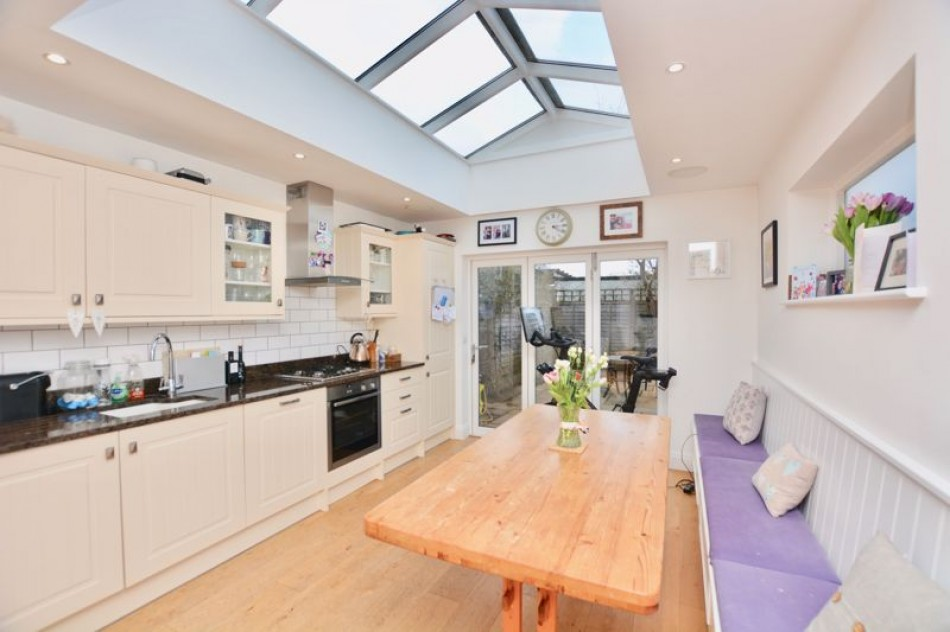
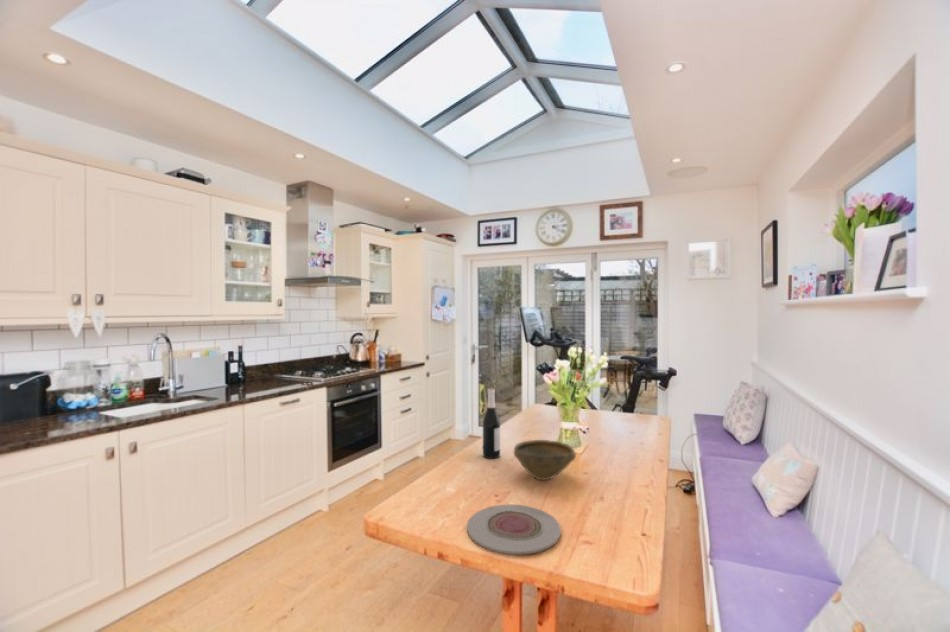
+ bowl (544, 461)
+ wine bottle (491, 421)
+ plate (513, 526)
